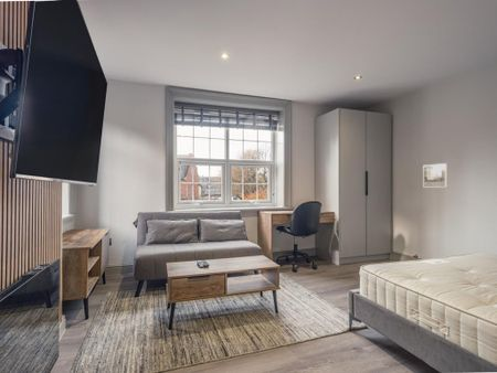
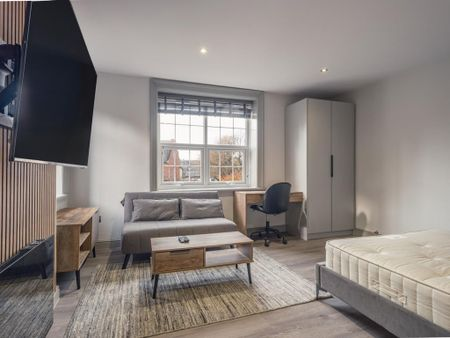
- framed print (434, 175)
